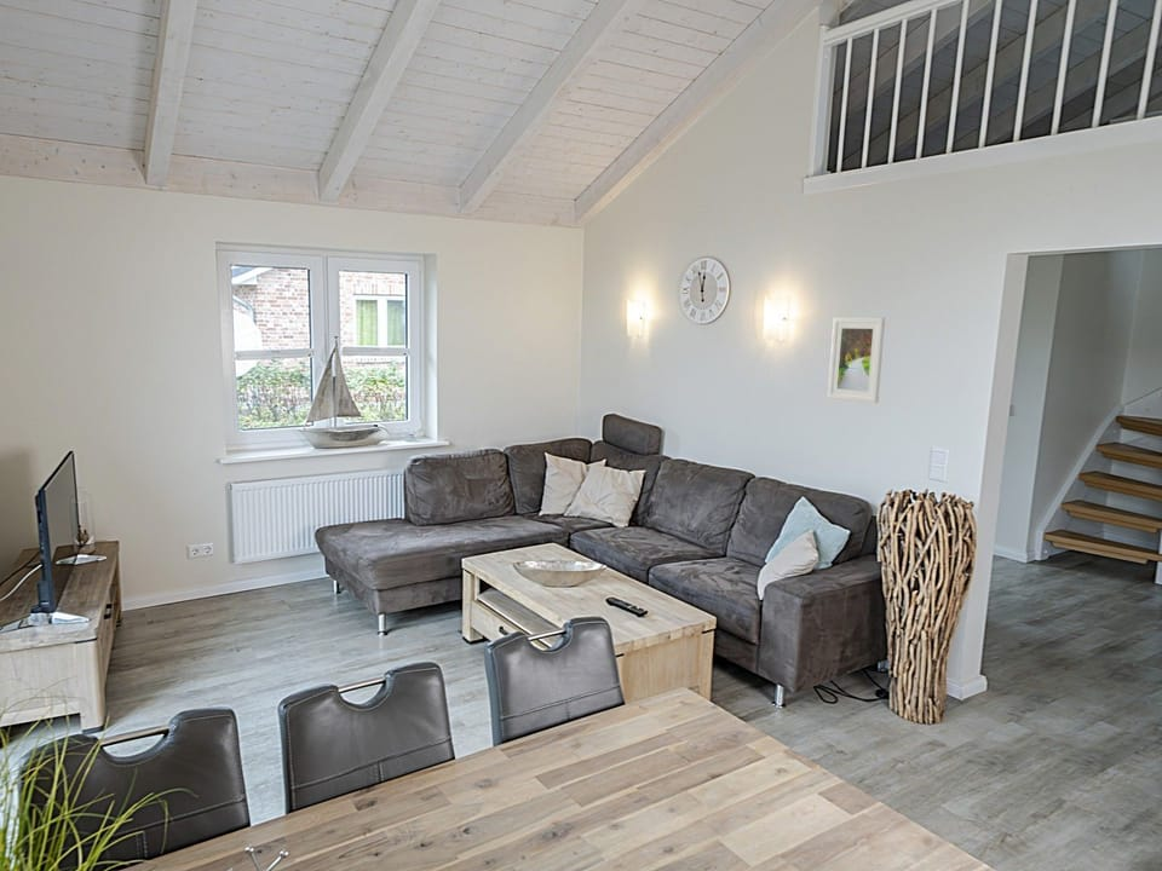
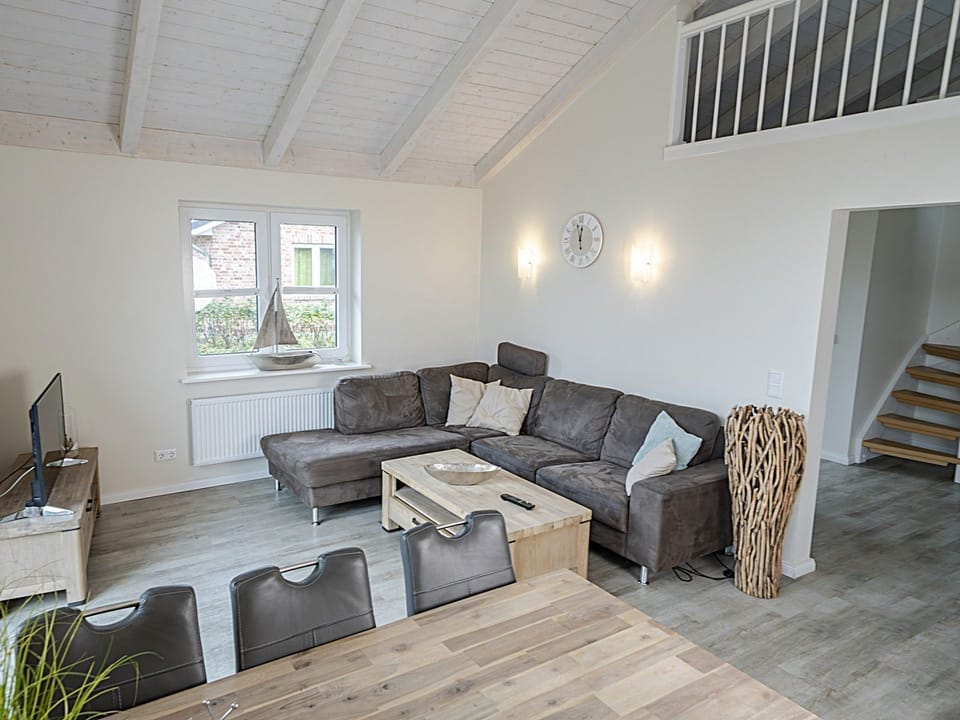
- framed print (855, 359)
